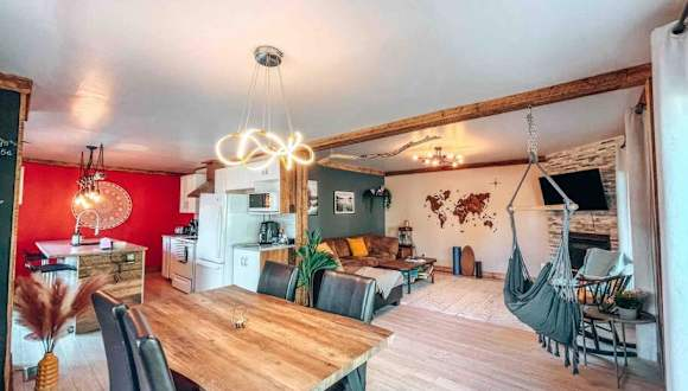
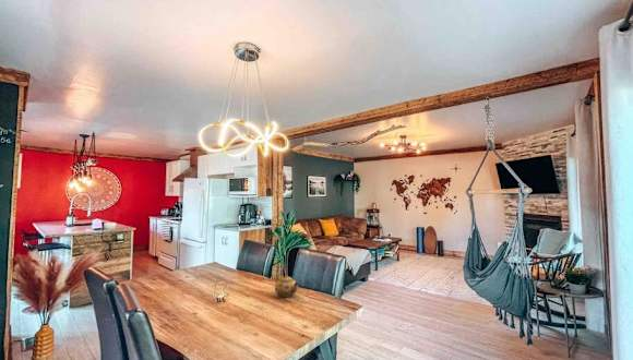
+ teapot (286, 284)
